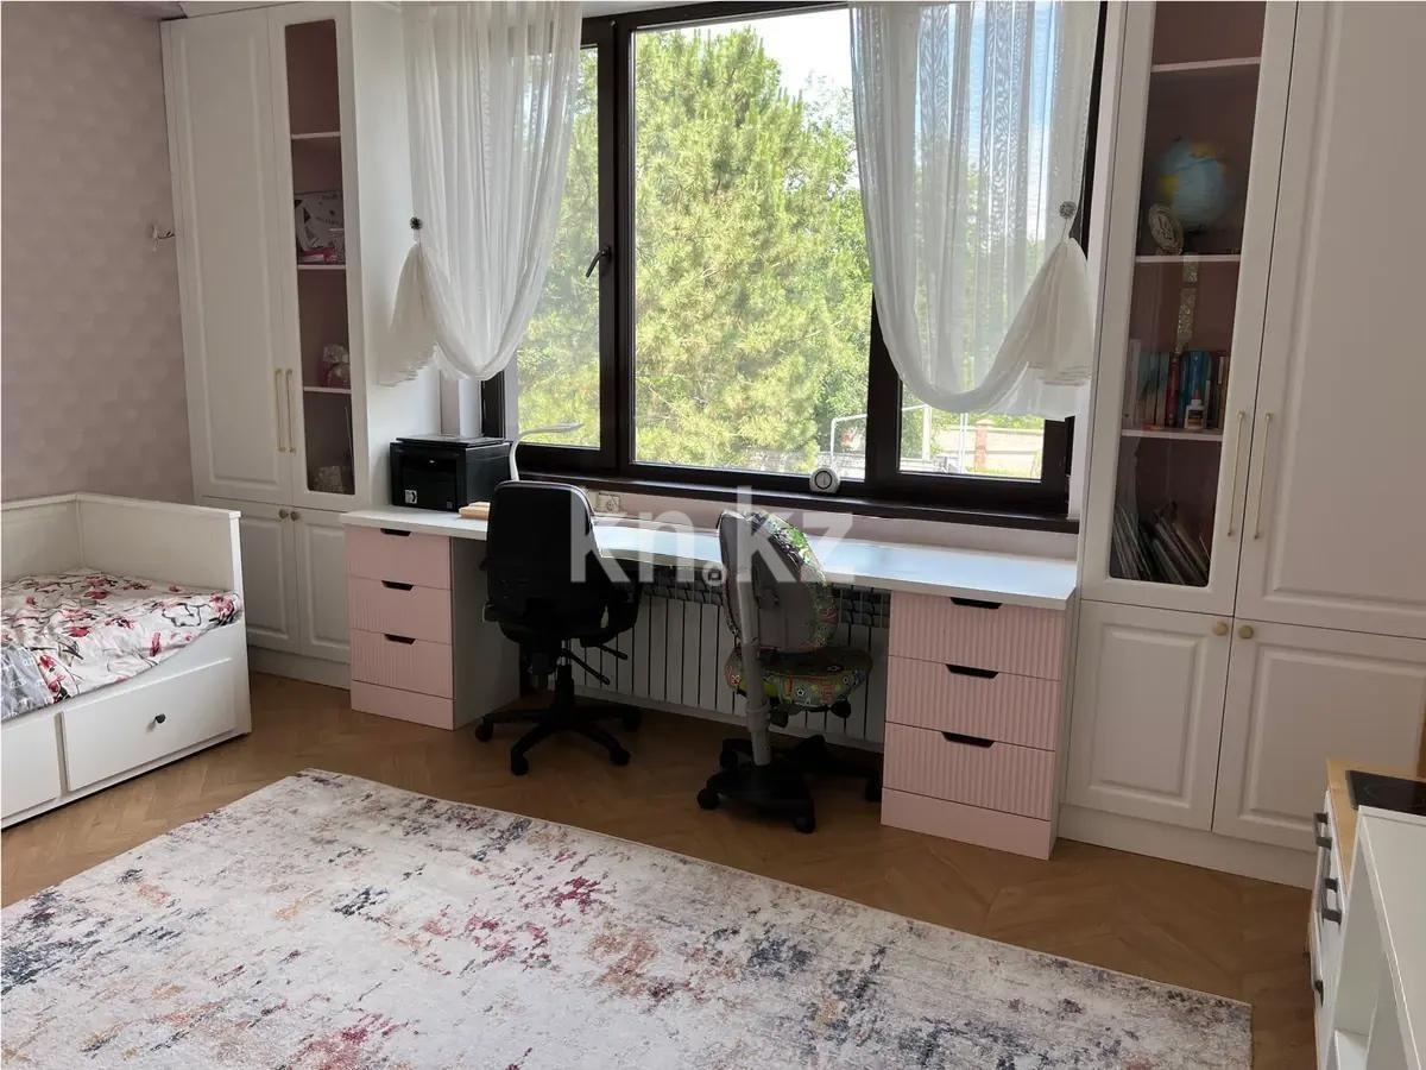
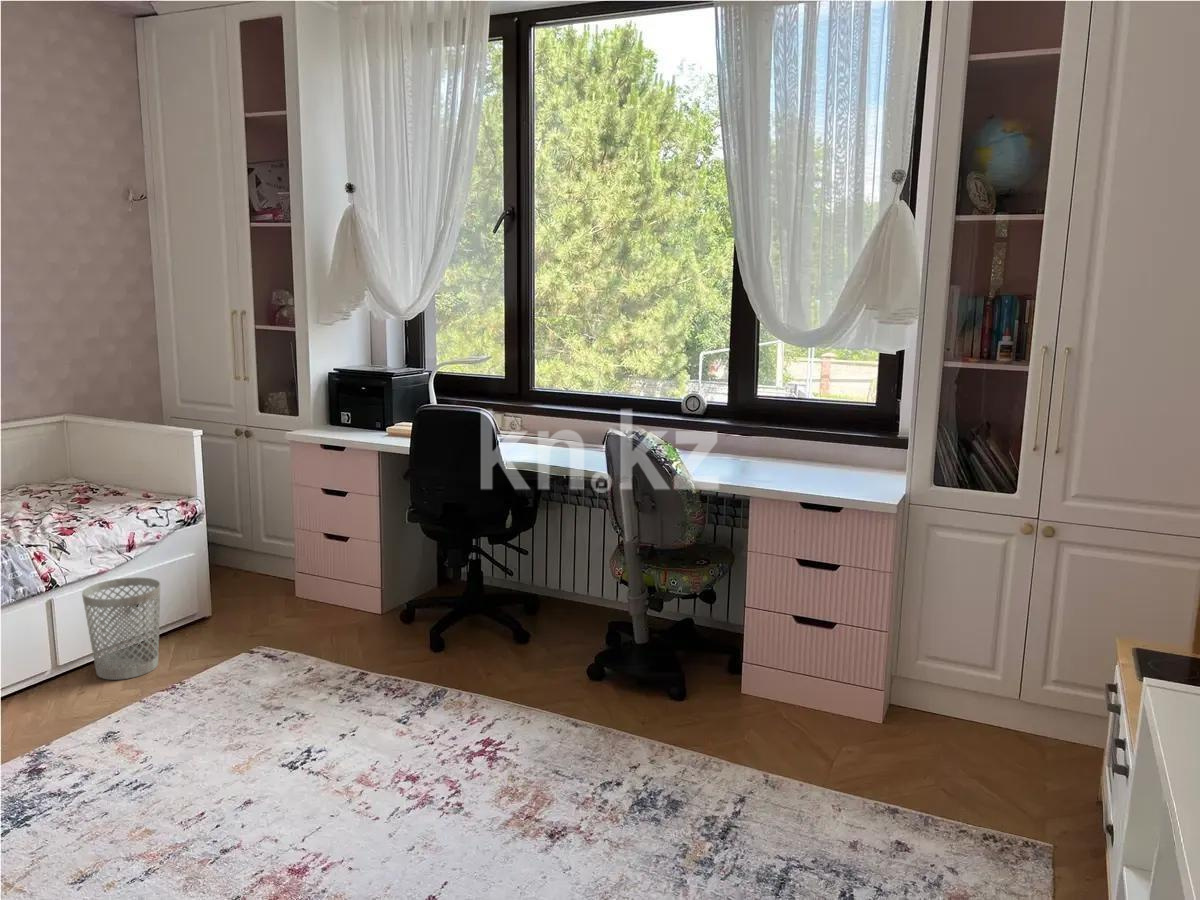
+ wastebasket (124, 628)
